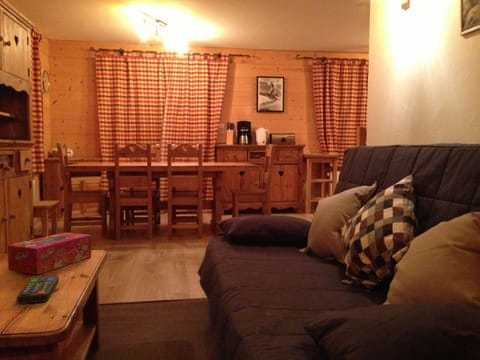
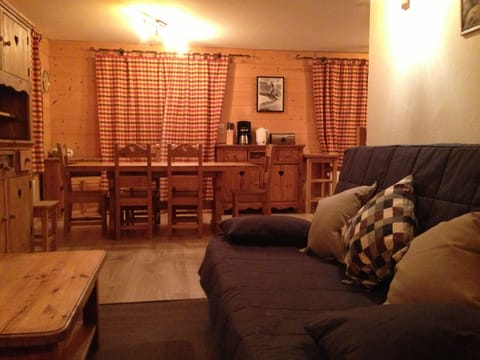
- tissue box (52, 251)
- remote control (39, 287)
